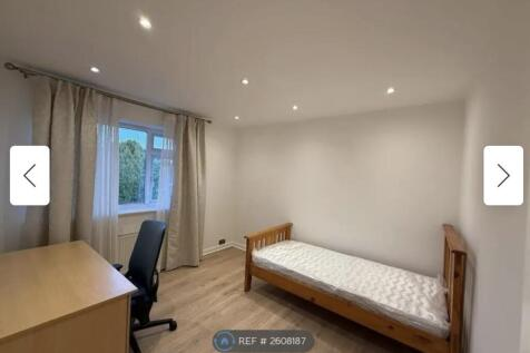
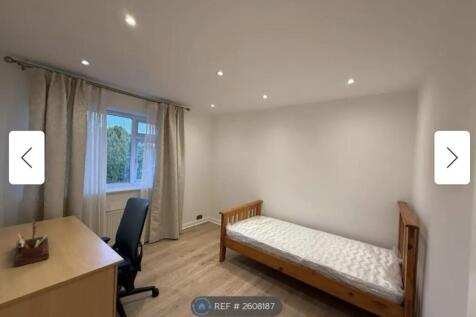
+ desk organizer (32, 239)
